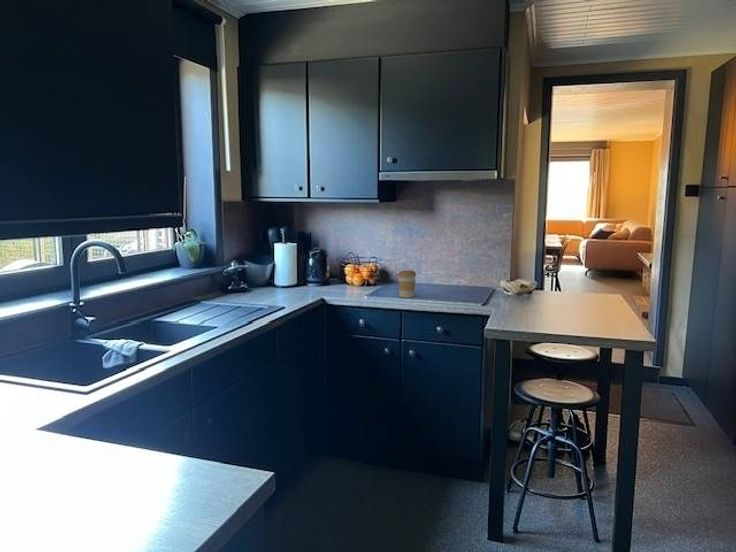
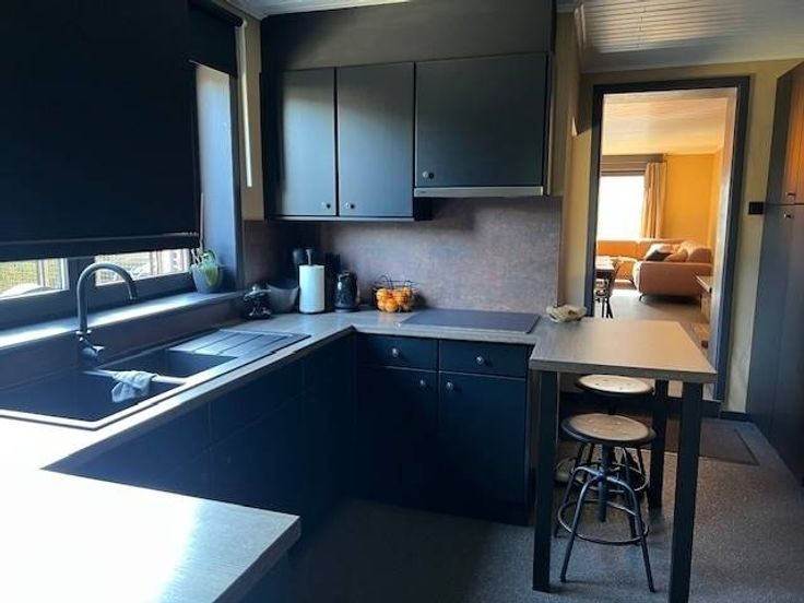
- coffee cup (406, 283)
